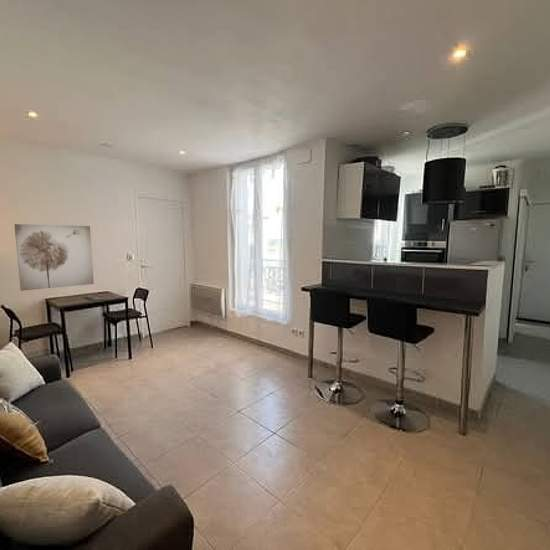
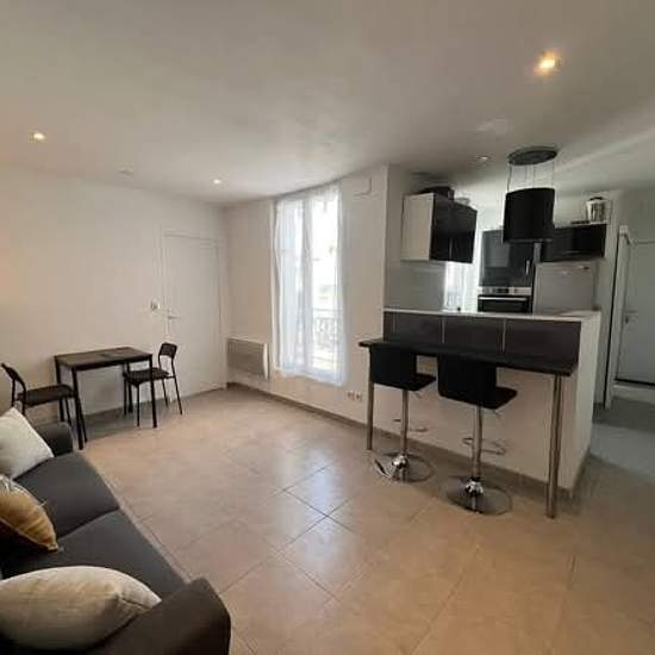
- wall art (57, 256)
